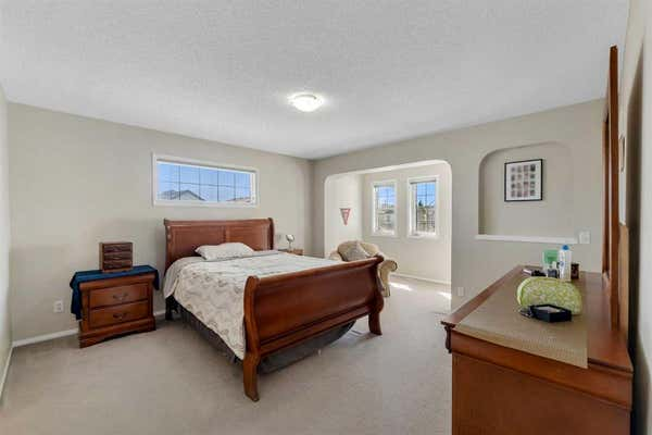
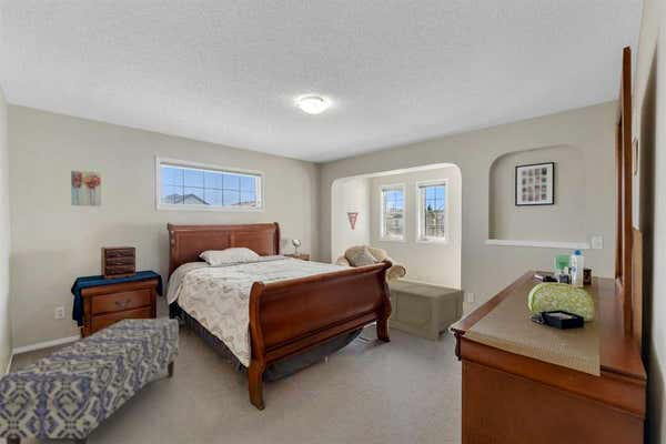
+ bench (109, 374)
+ wall art (85, 189)
+ storage cabinet (410, 301)
